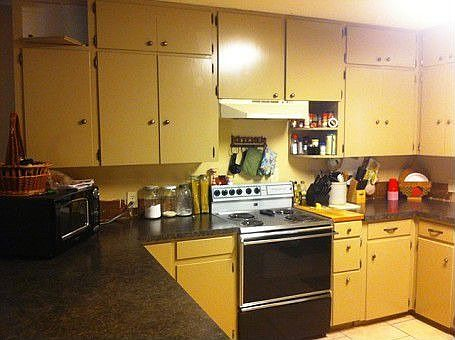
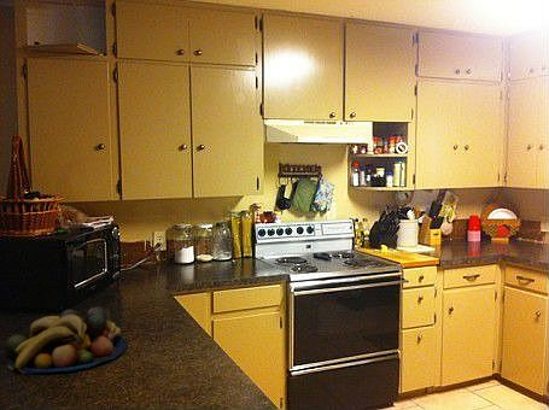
+ fruit bowl (69, 332)
